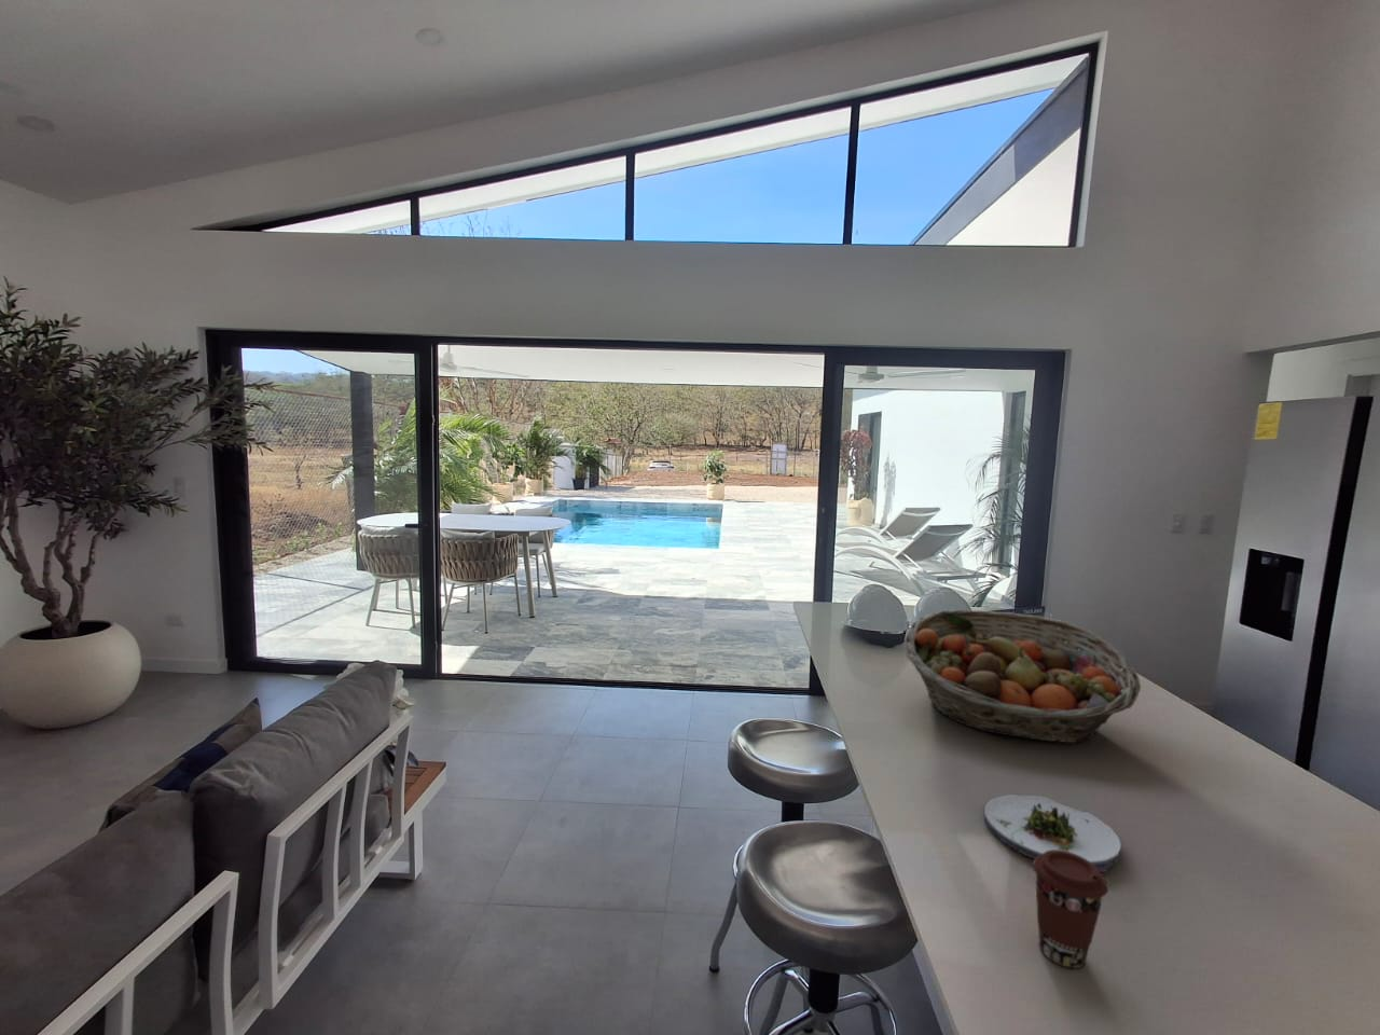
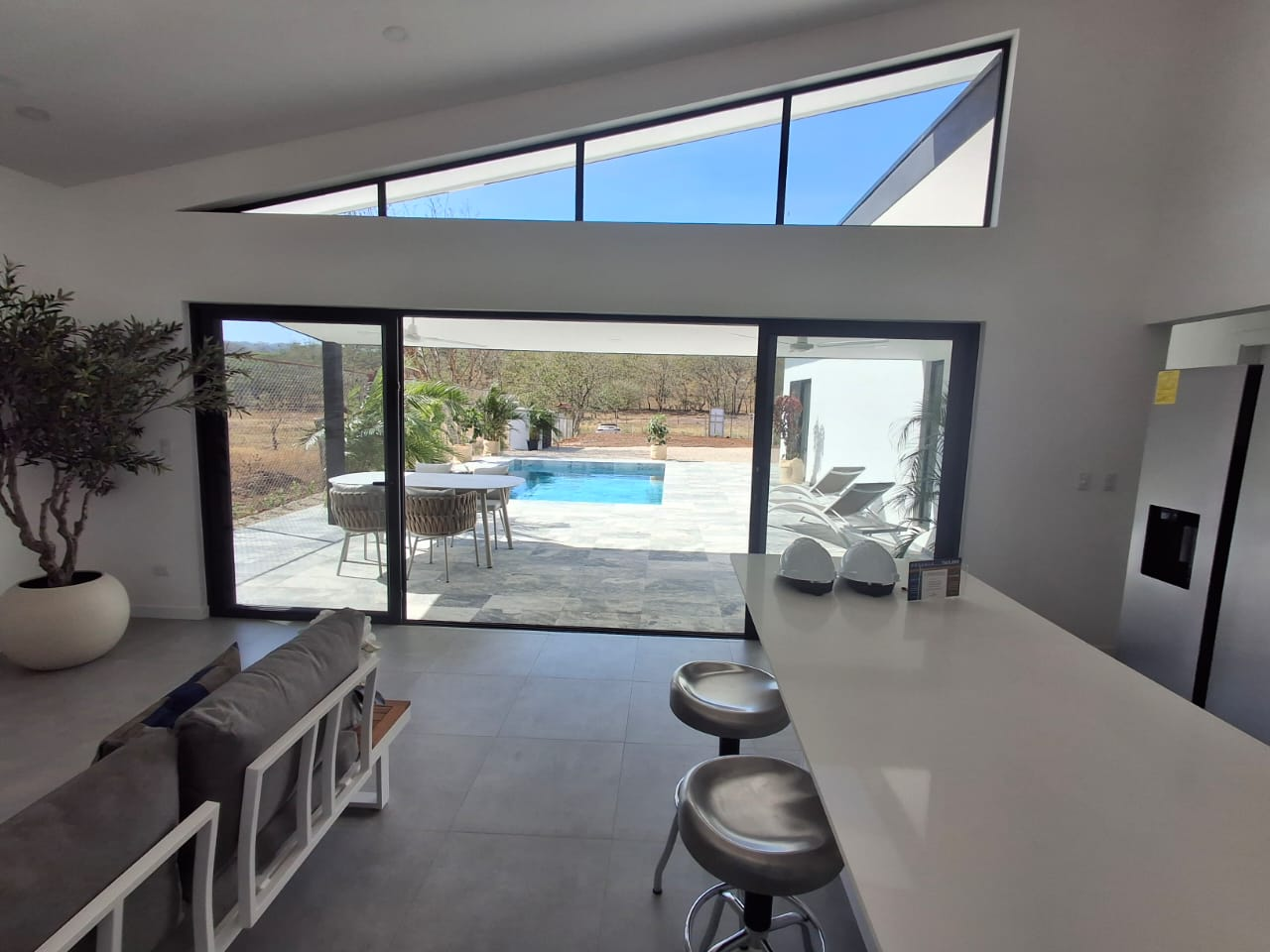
- salad plate (1049, 822)
- coffee cup (1065, 909)
- fruit basket (1012, 671)
